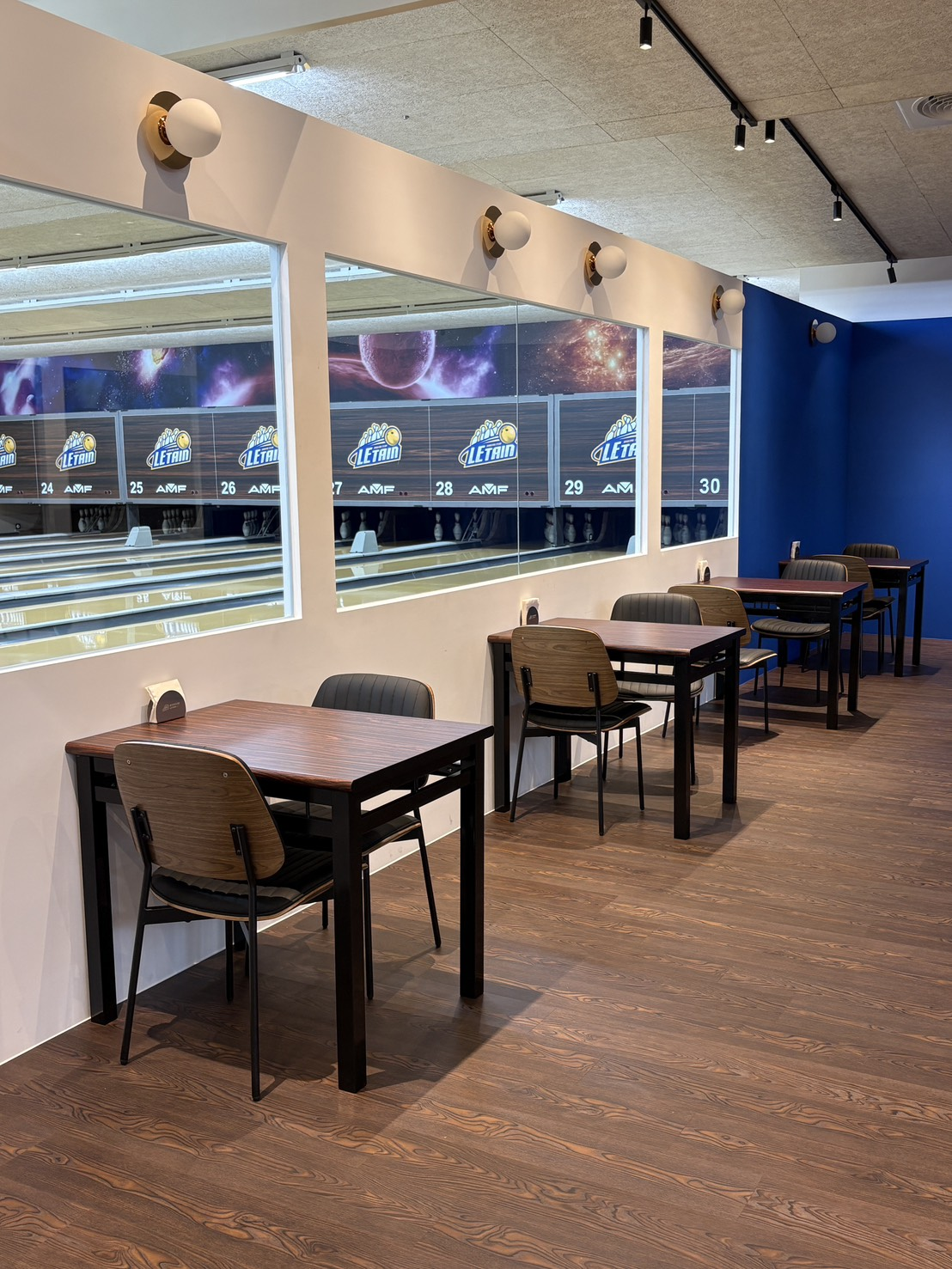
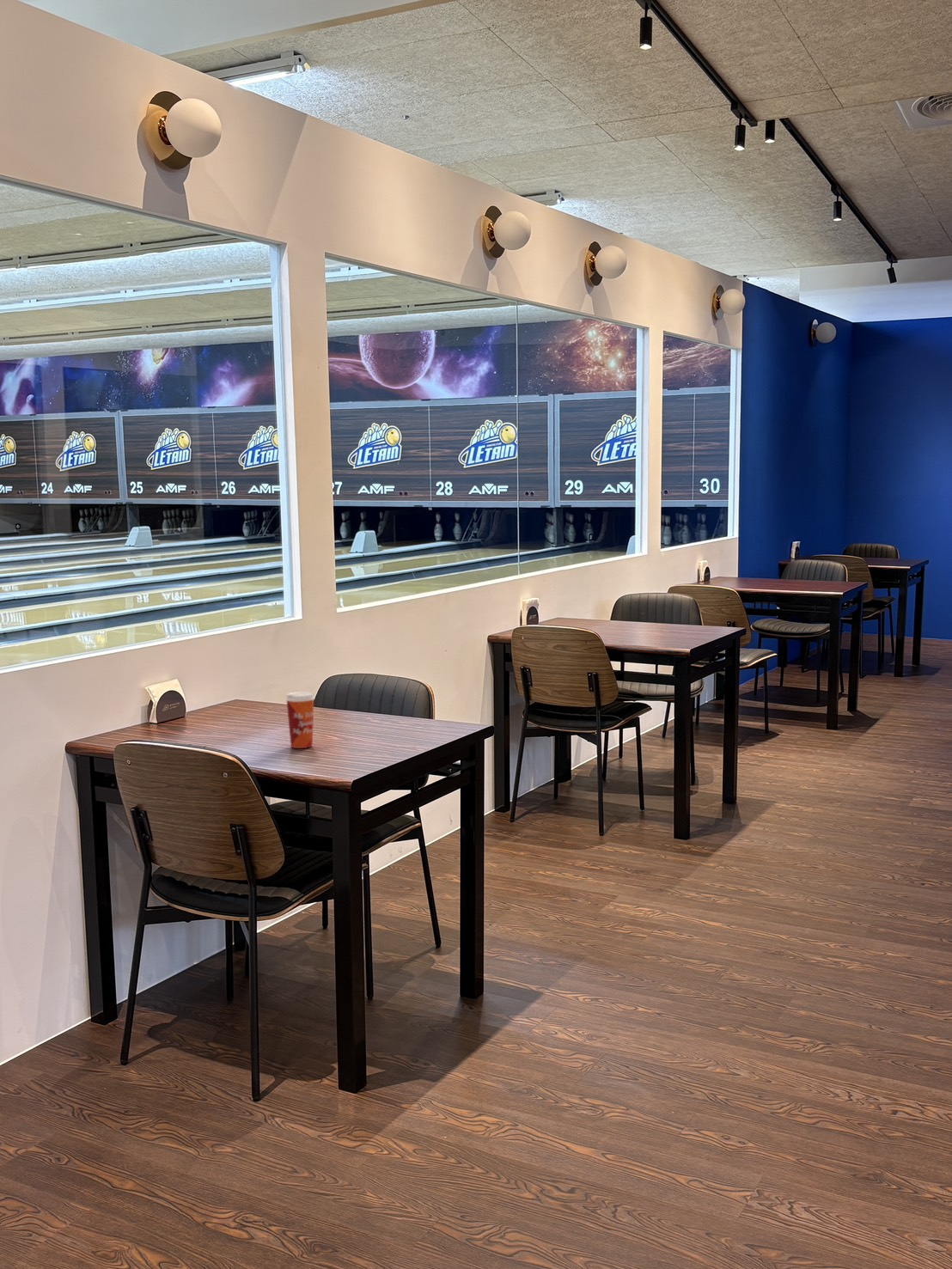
+ paper cup (301, 719)
